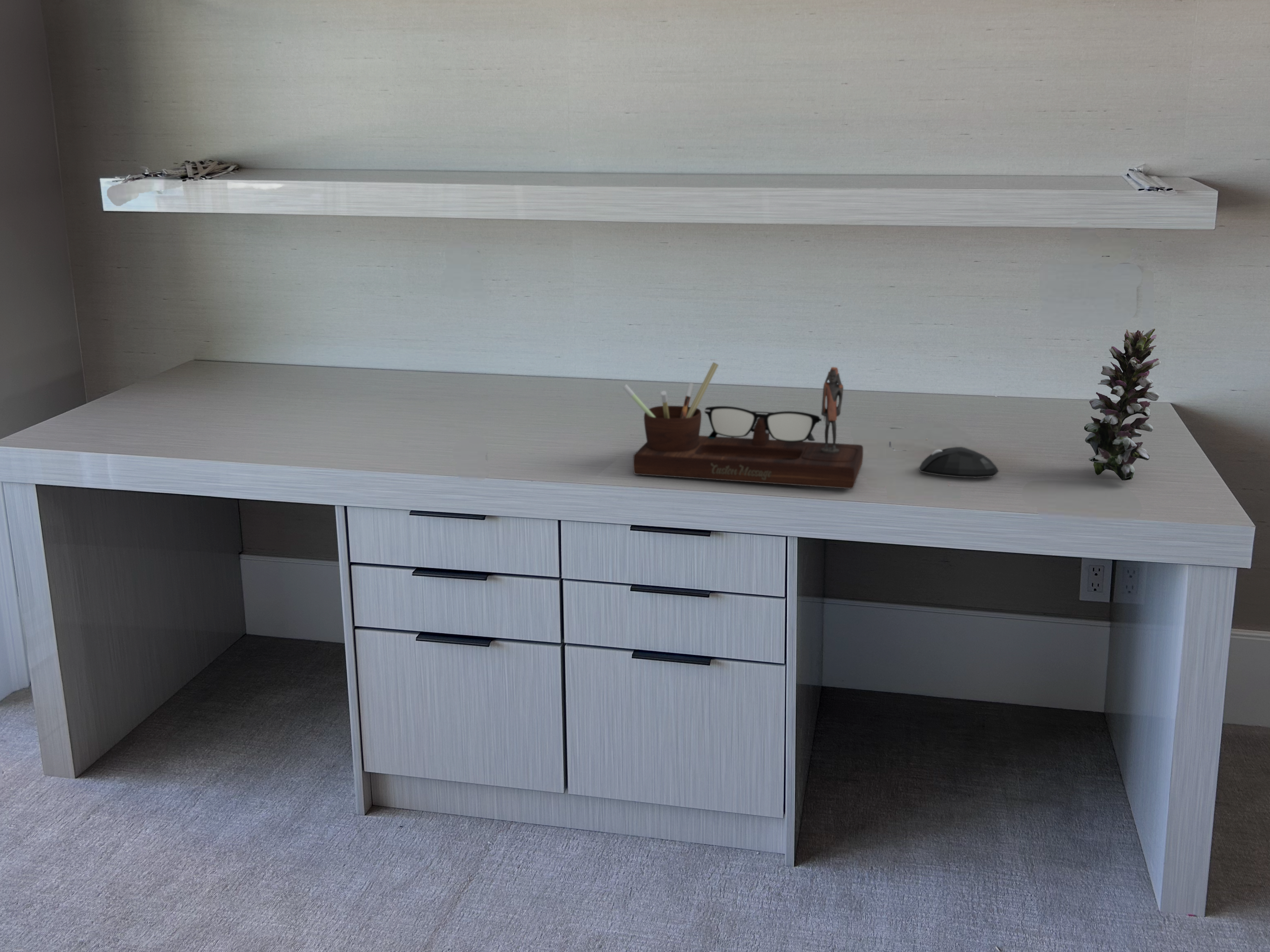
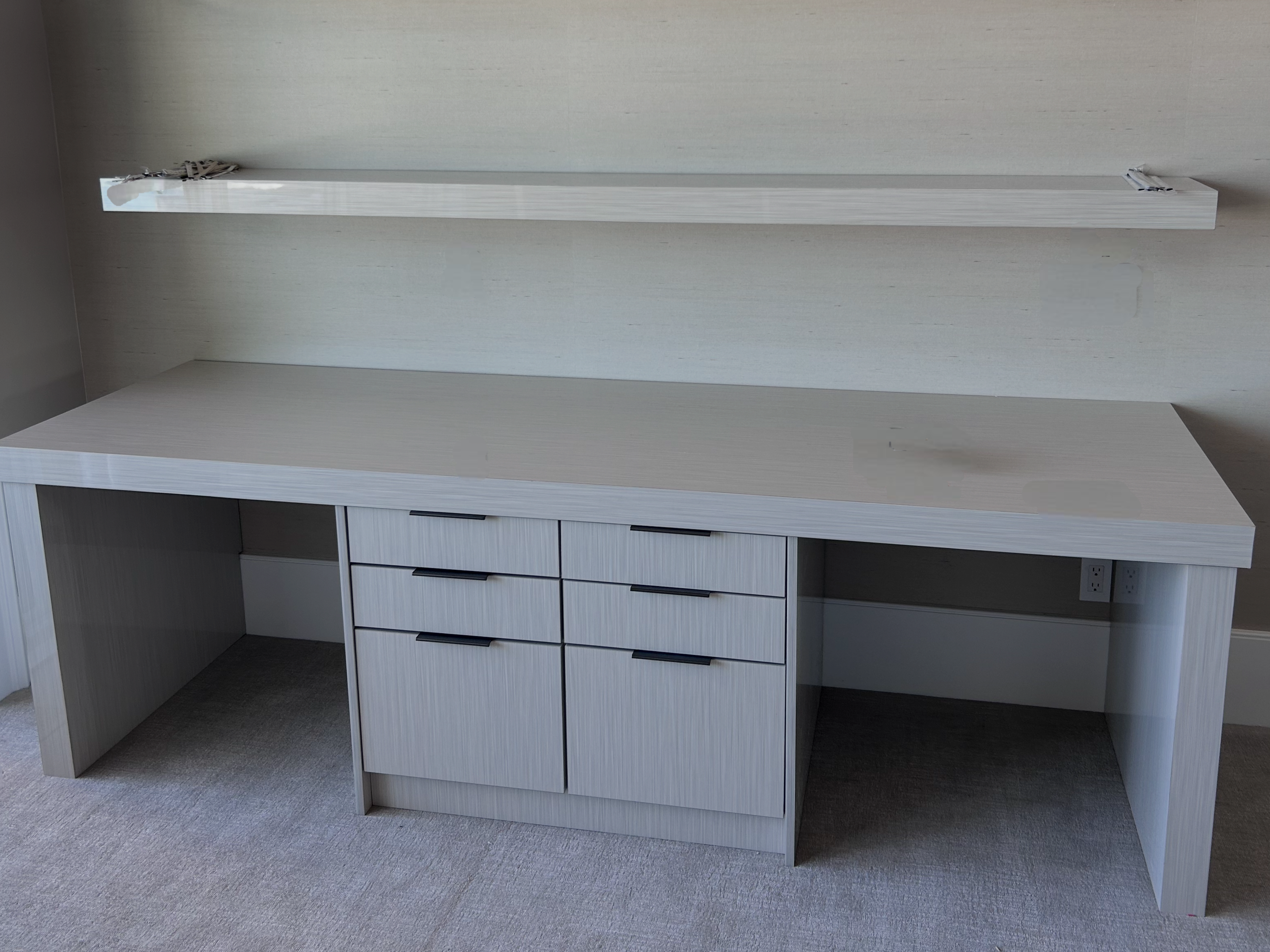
- flower (1122, 403)
- mouse (959, 461)
- desk organizer (741, 417)
